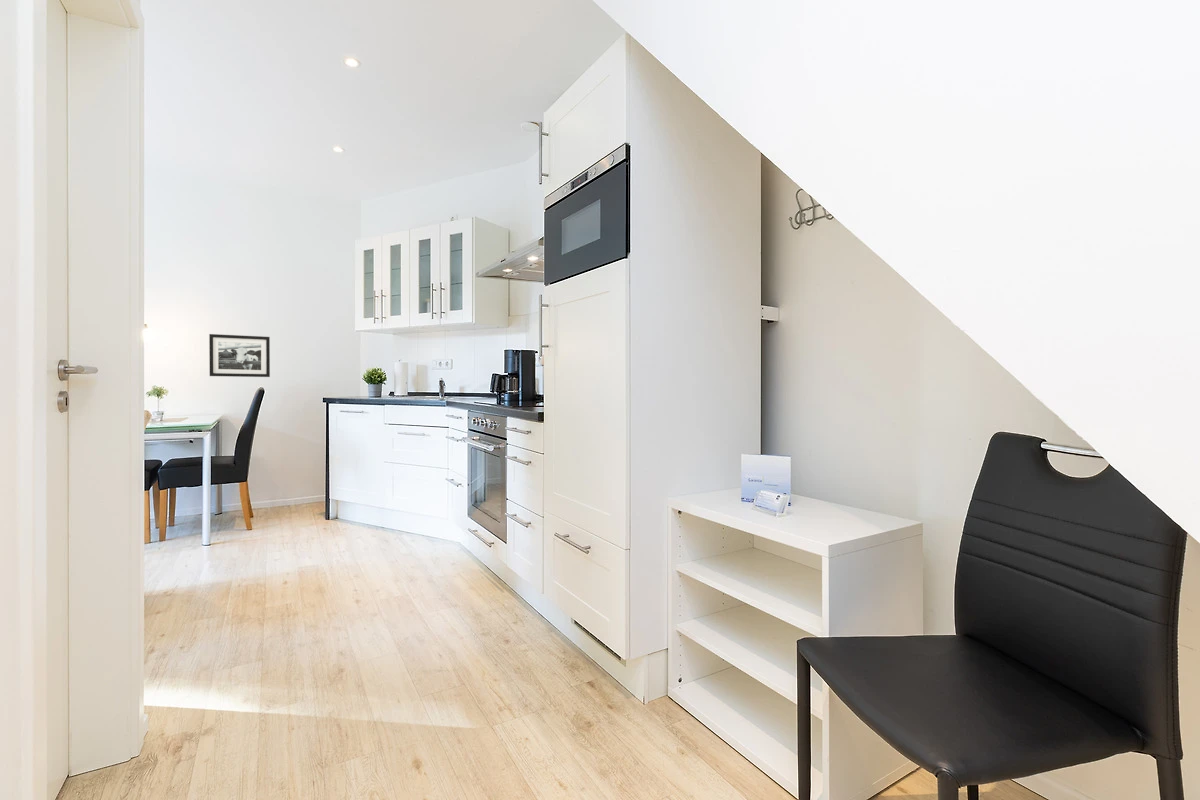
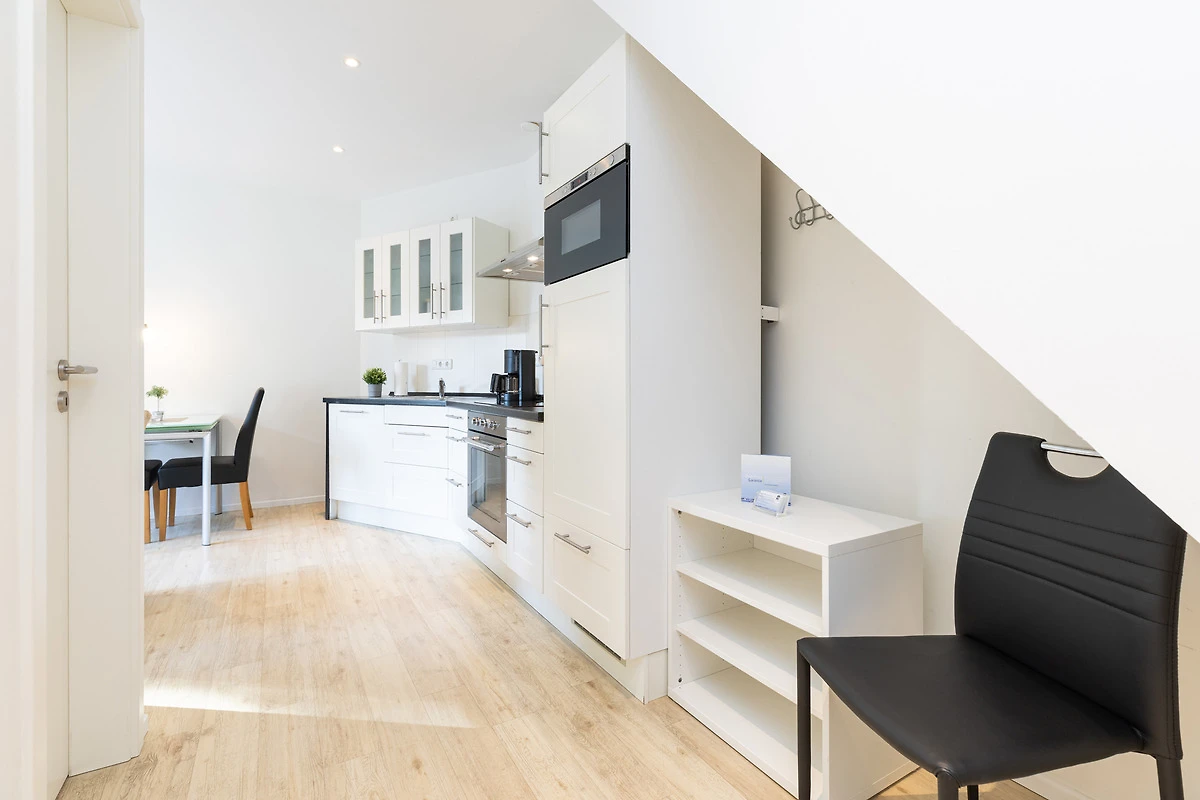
- picture frame (240, 356)
